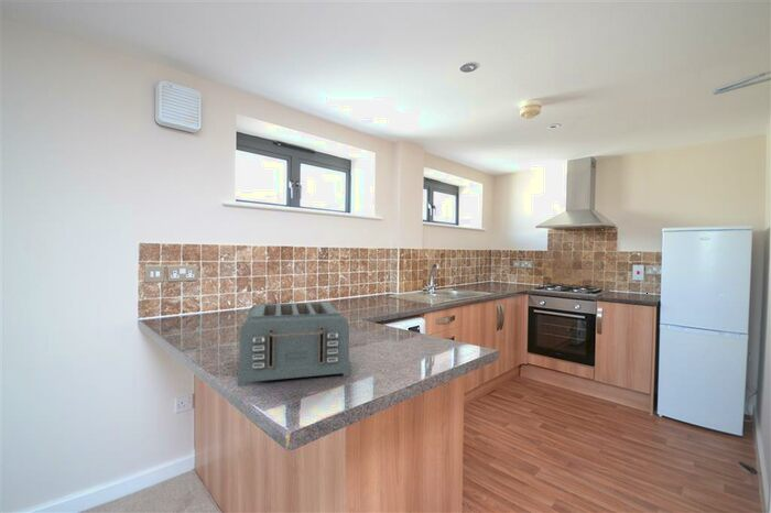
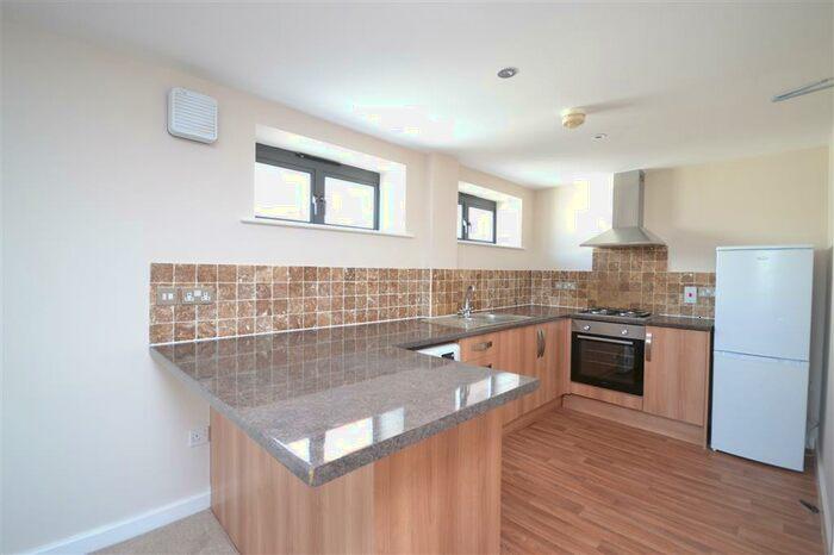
- toaster (294, 337)
